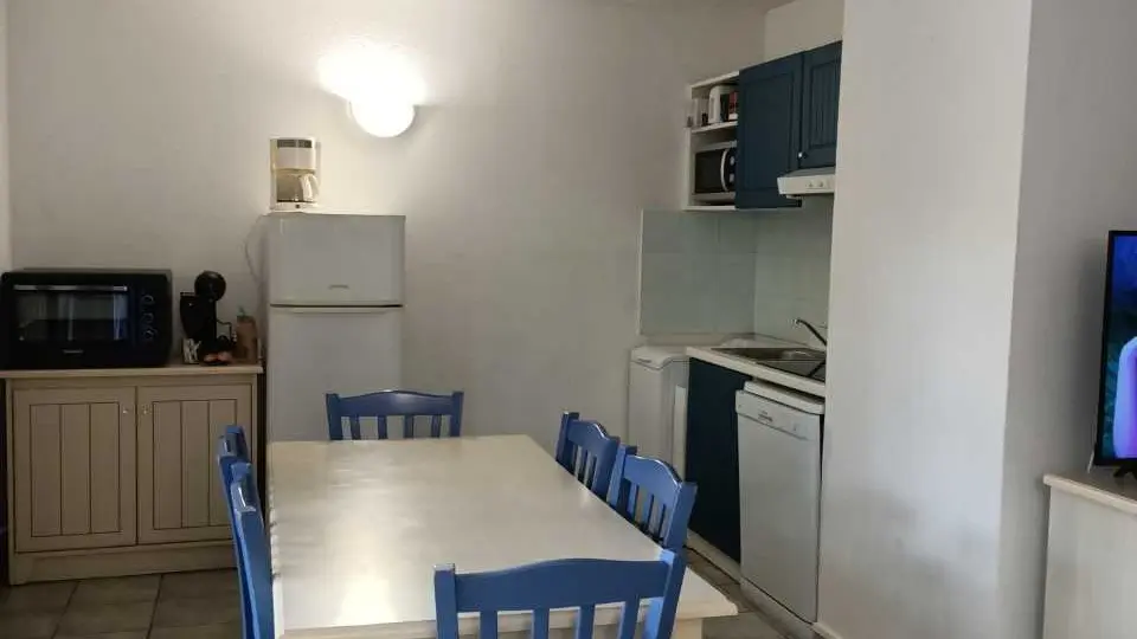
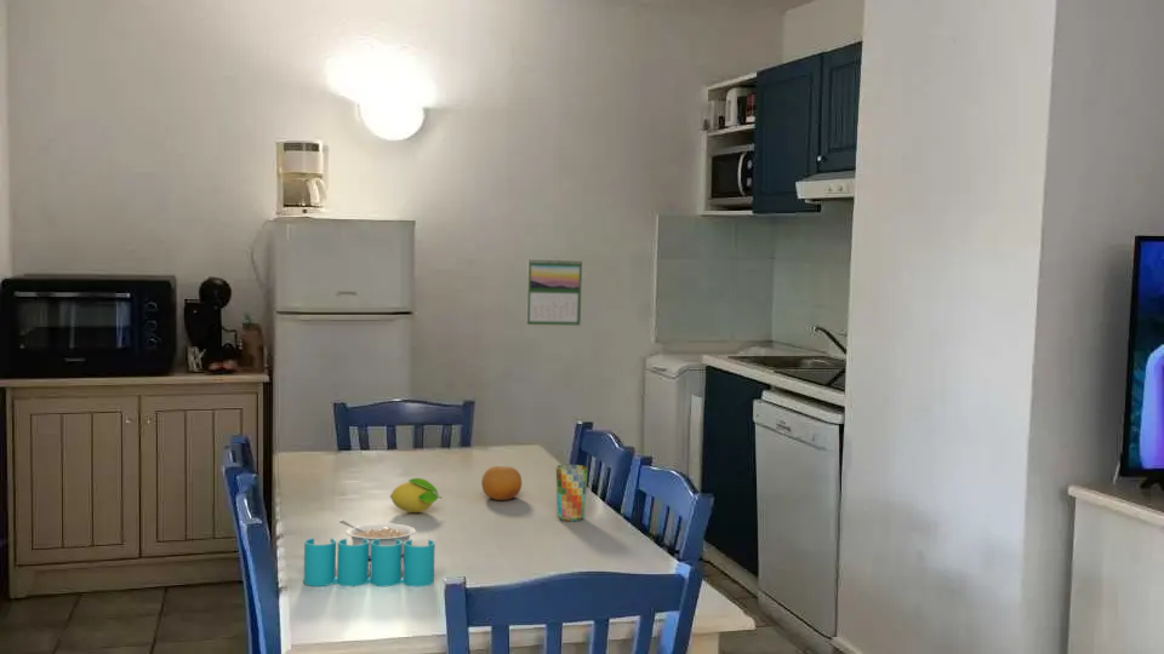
+ pen holder (367, 562)
+ legume (377, 538)
+ fruit (415, 495)
+ cup (571, 493)
+ fruit (501, 482)
+ calendar (554, 291)
